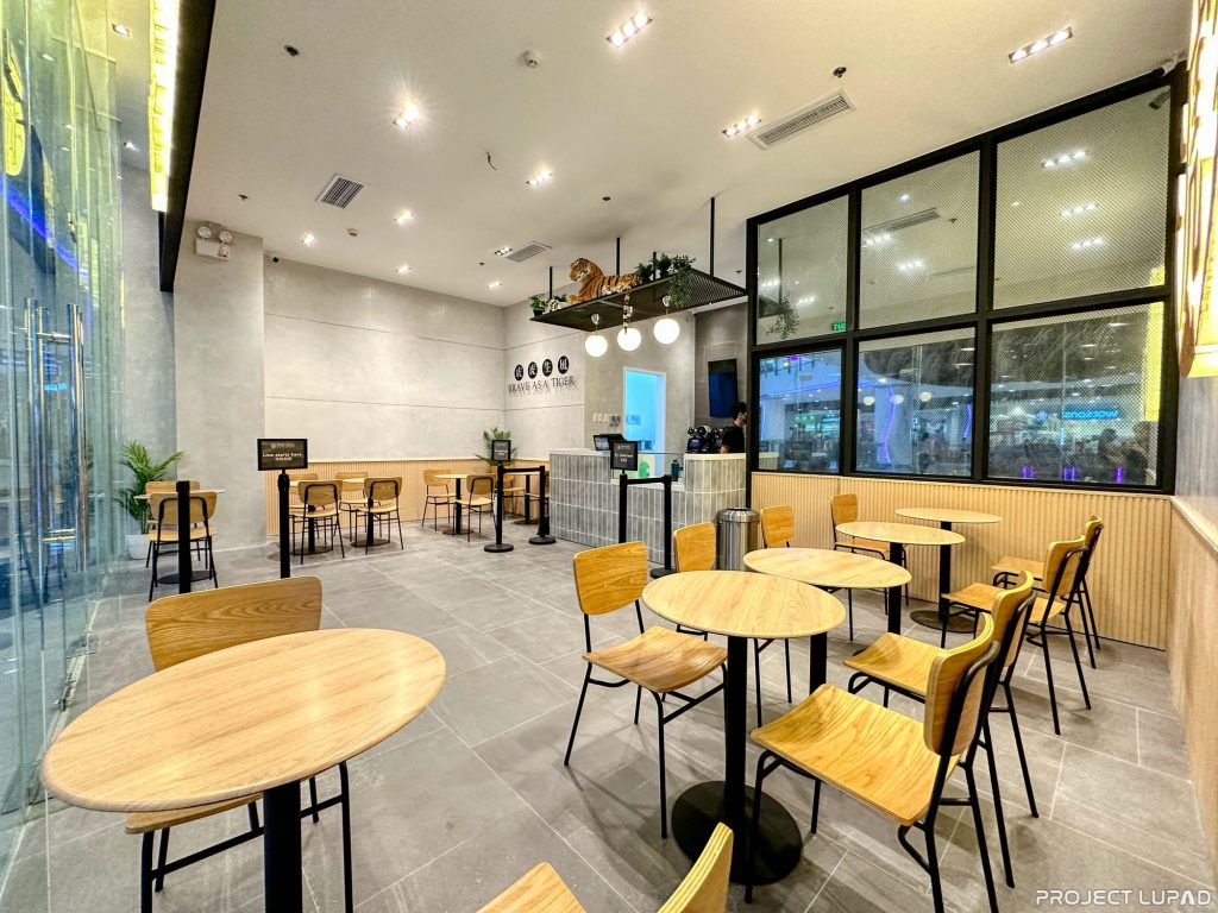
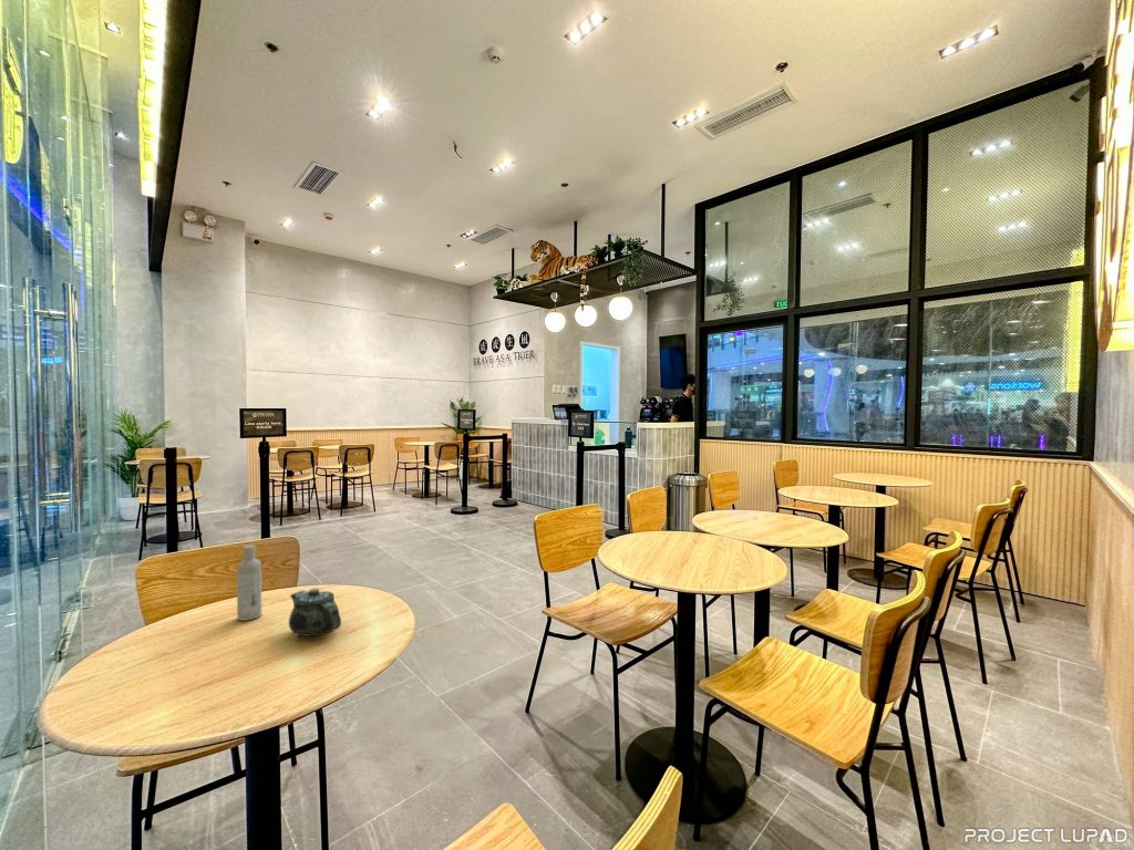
+ chinaware (315, 611)
+ bottle (249, 581)
